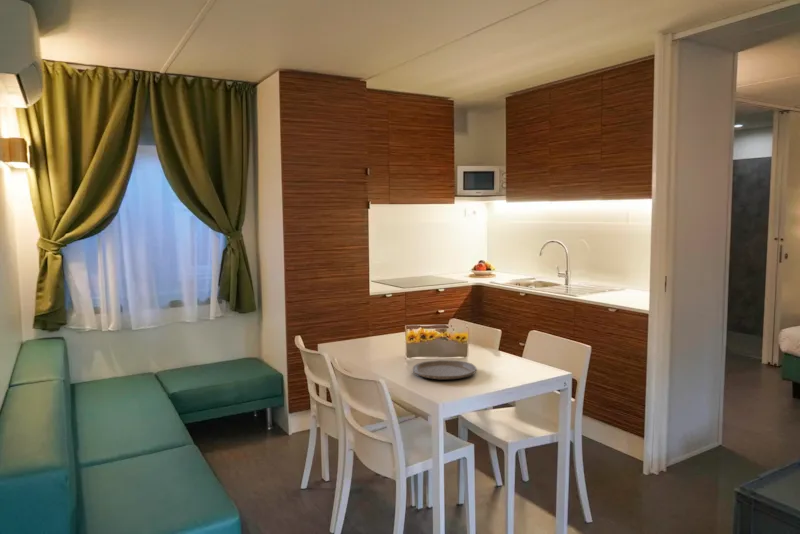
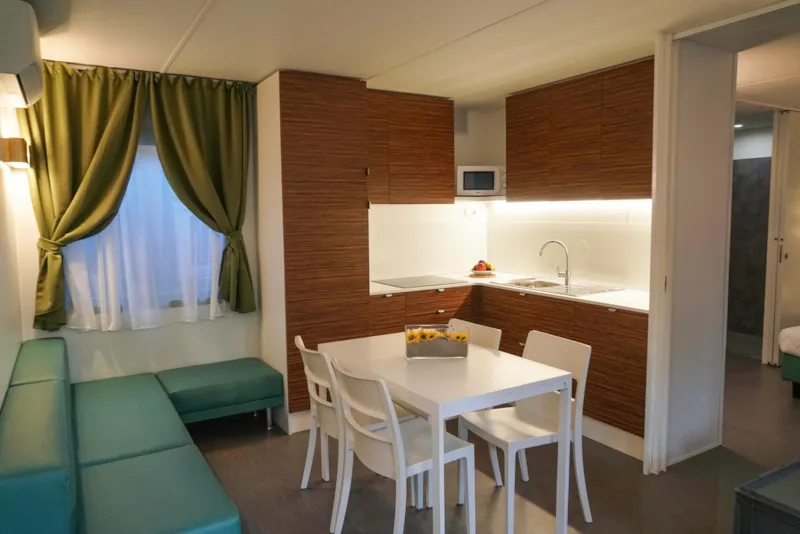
- plate (444, 370)
